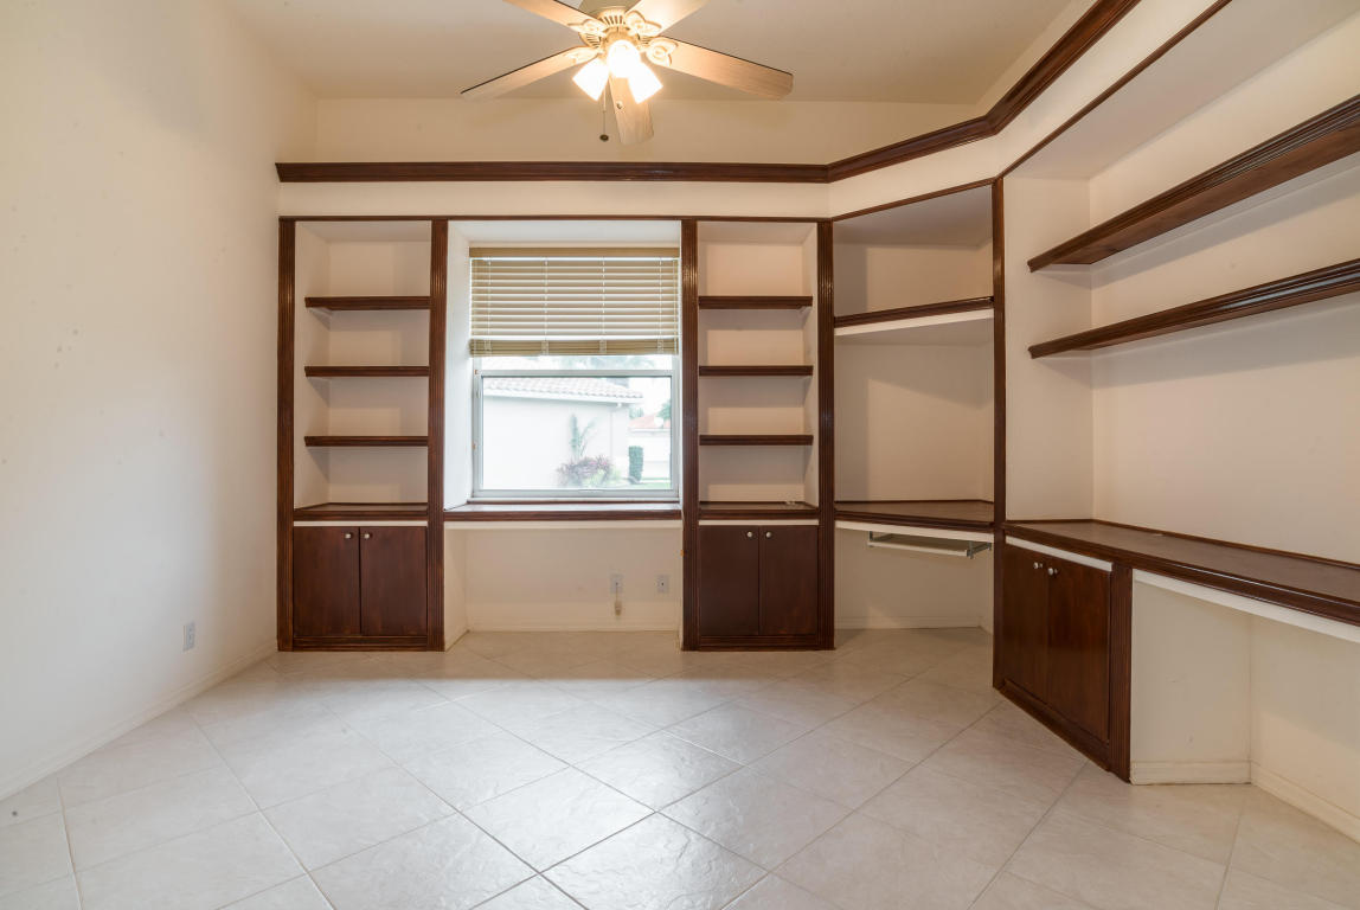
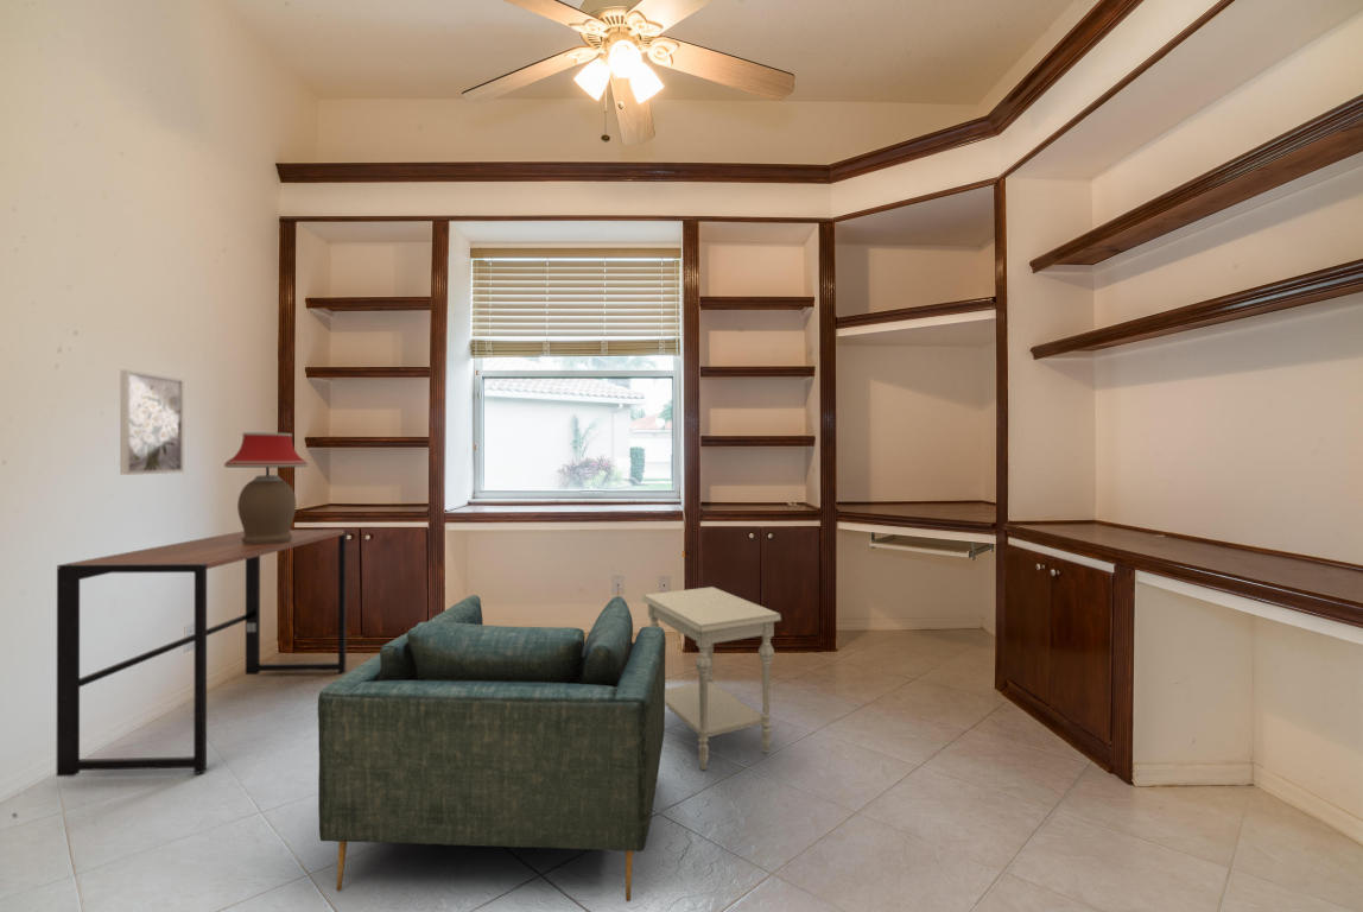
+ armchair (518, 715)
+ table lamp (267, 487)
+ desk (229, 626)
+ wall art (153, 424)
+ side table (706, 669)
